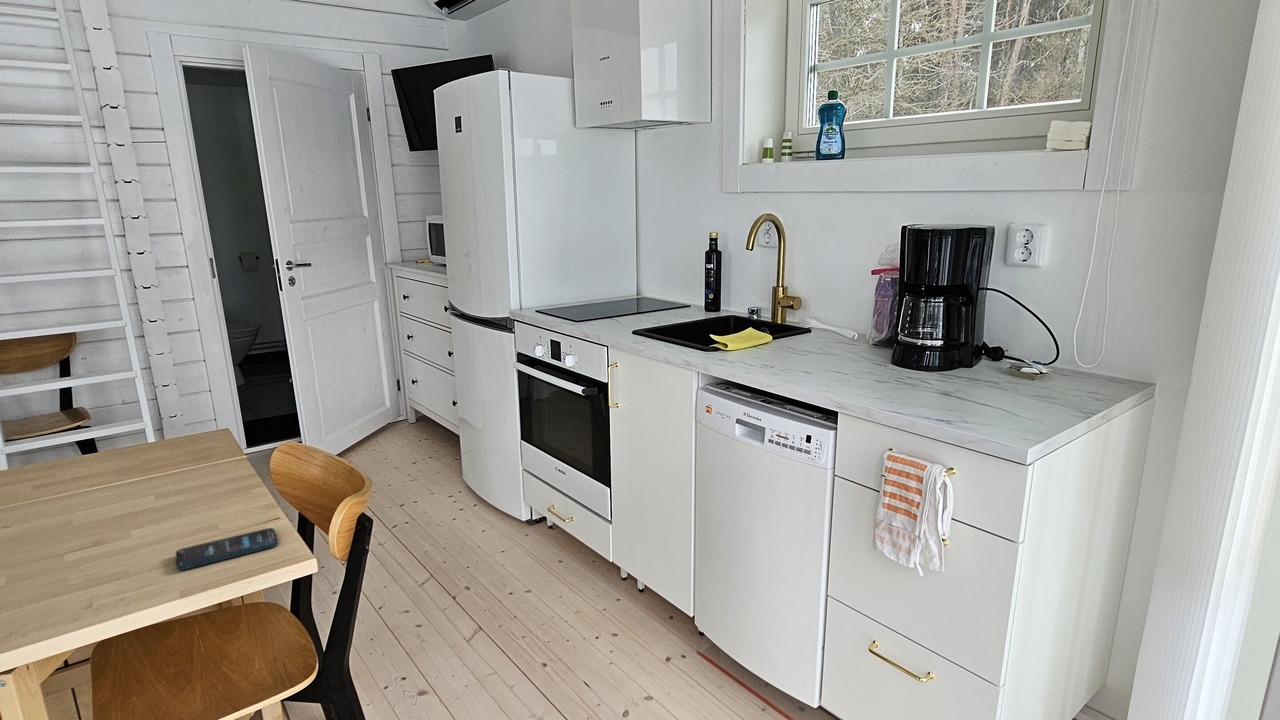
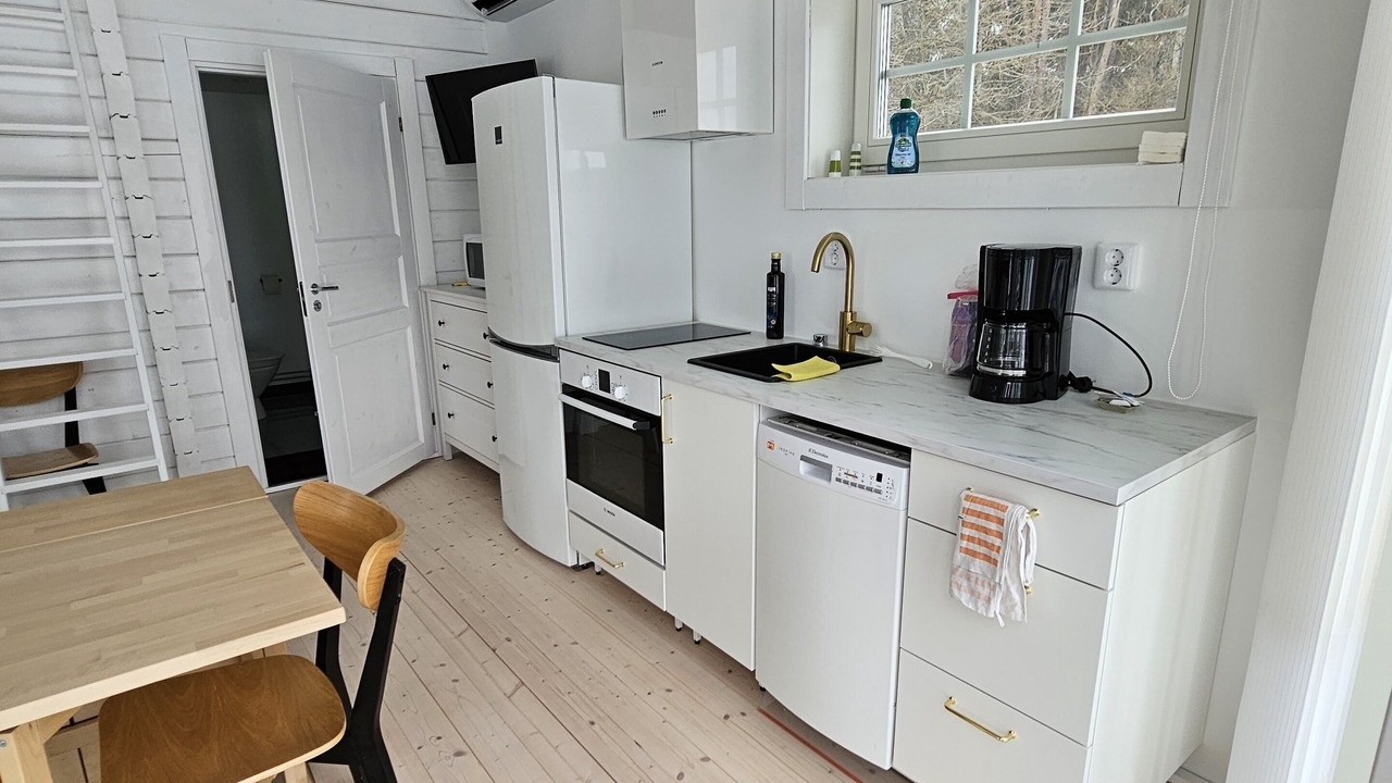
- smartphone (227, 548)
